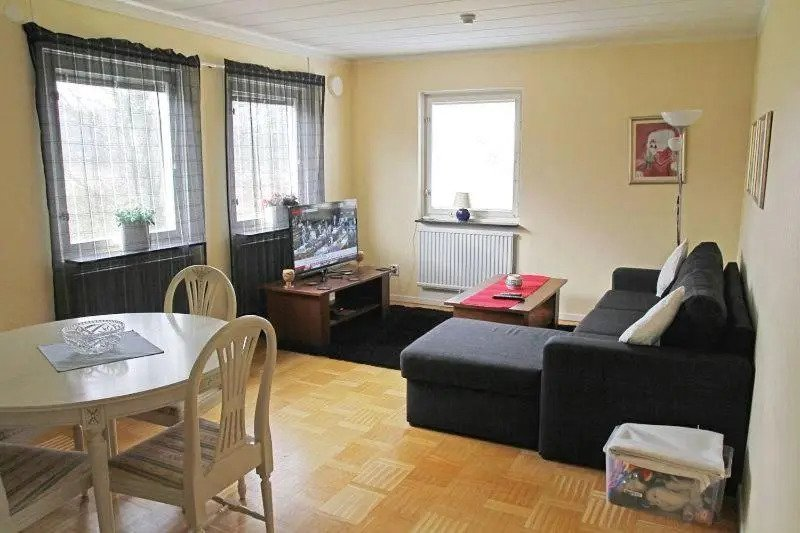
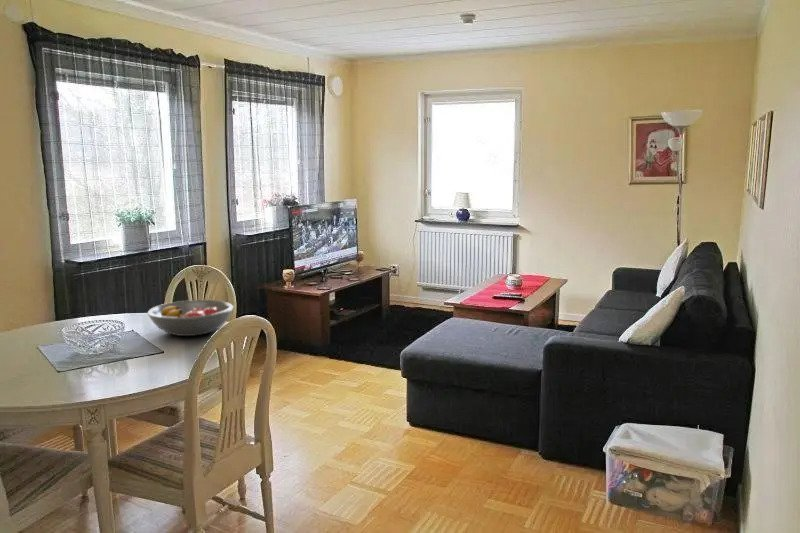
+ fruit bowl (191, 317)
